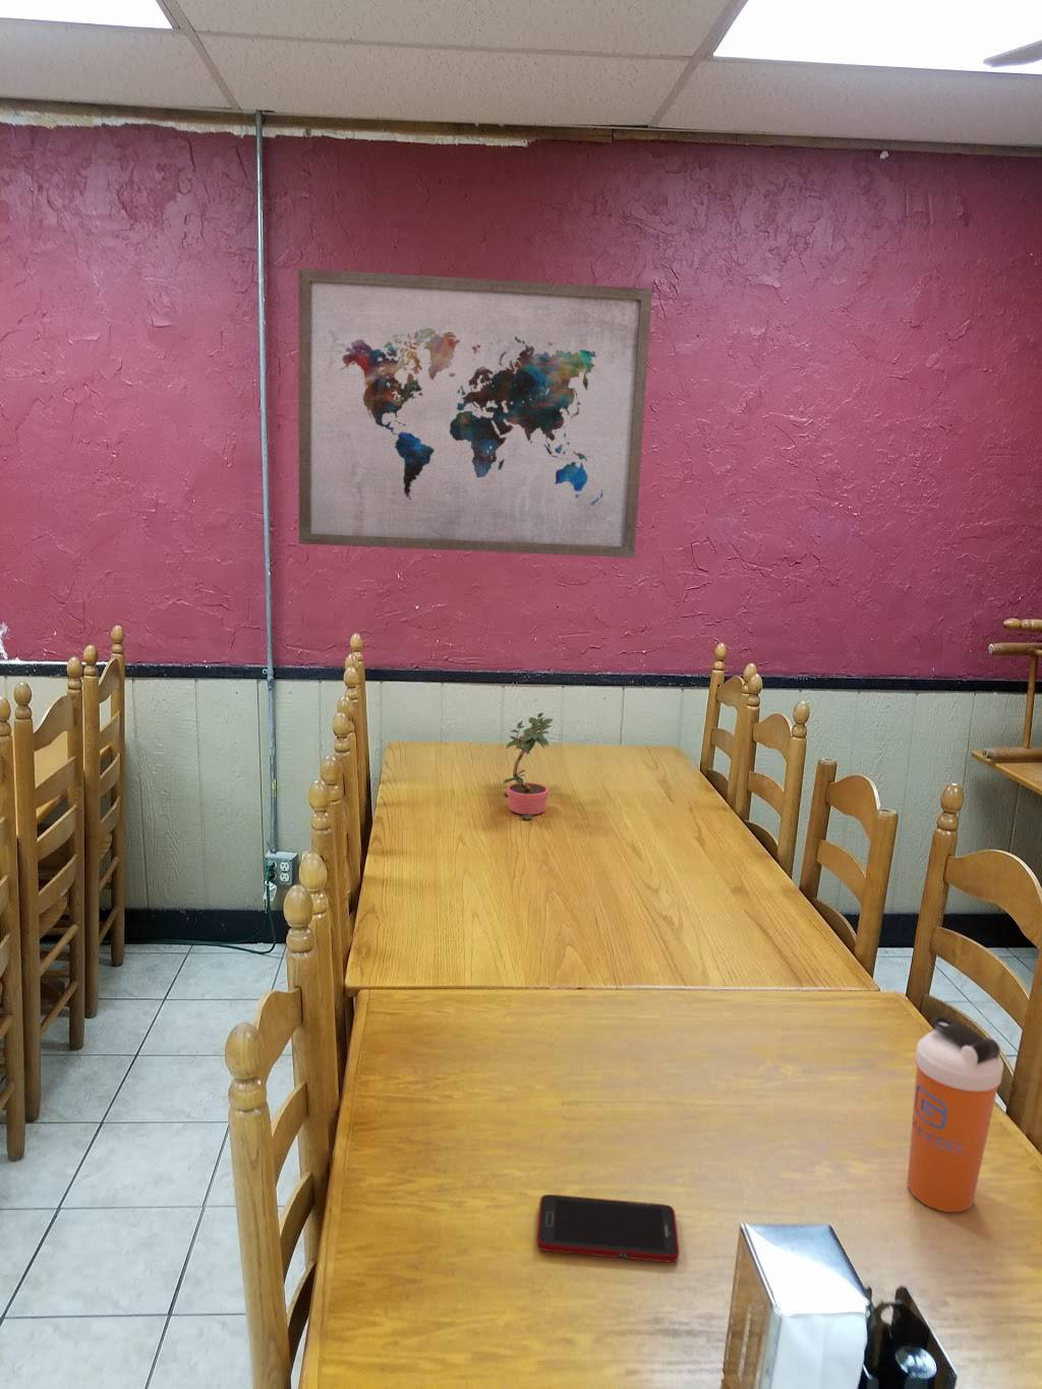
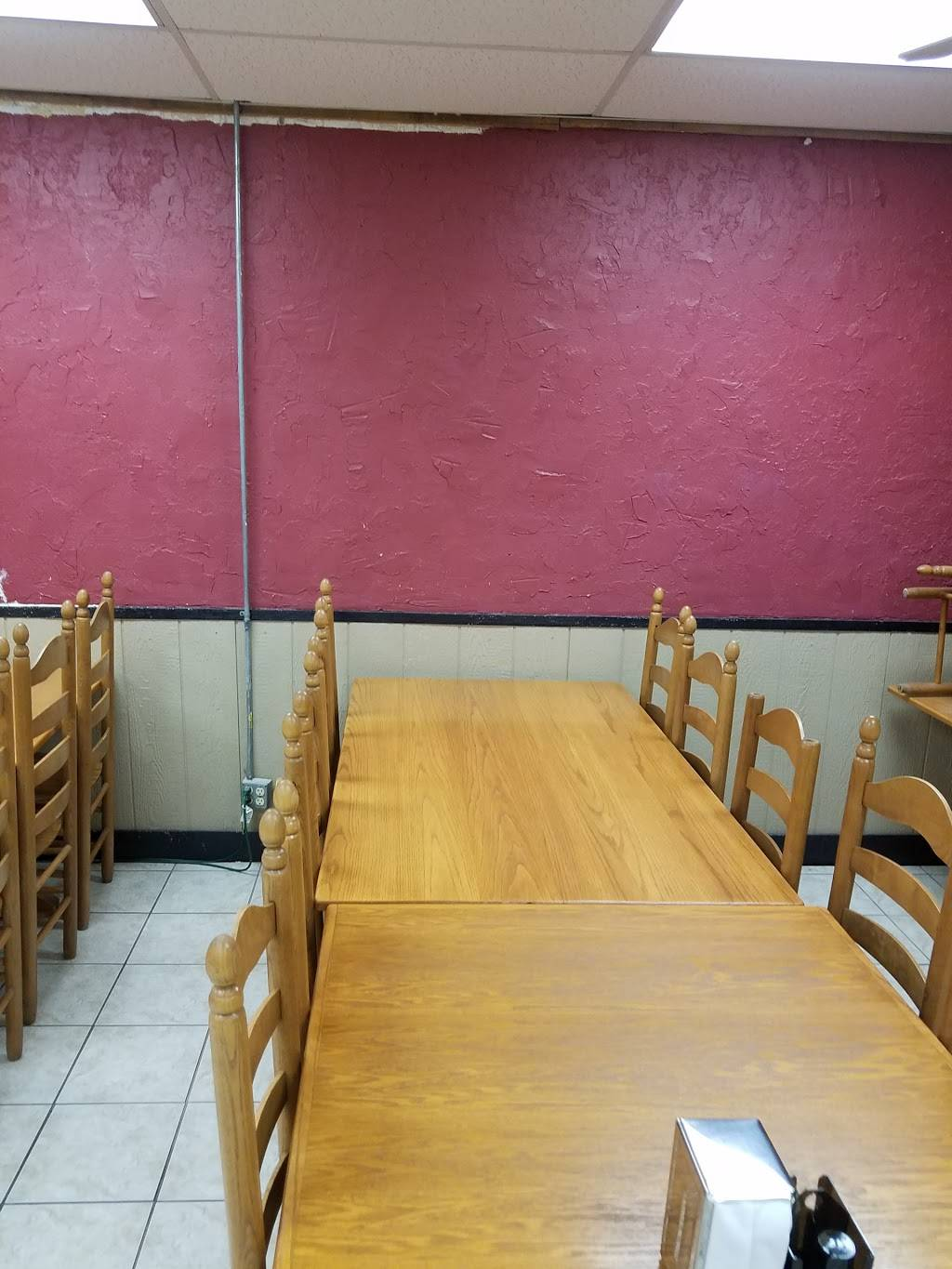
- potted plant (528, 753)
- wall art (472, 418)
- shaker bottle (950, 1113)
- cell phone (606, 1227)
